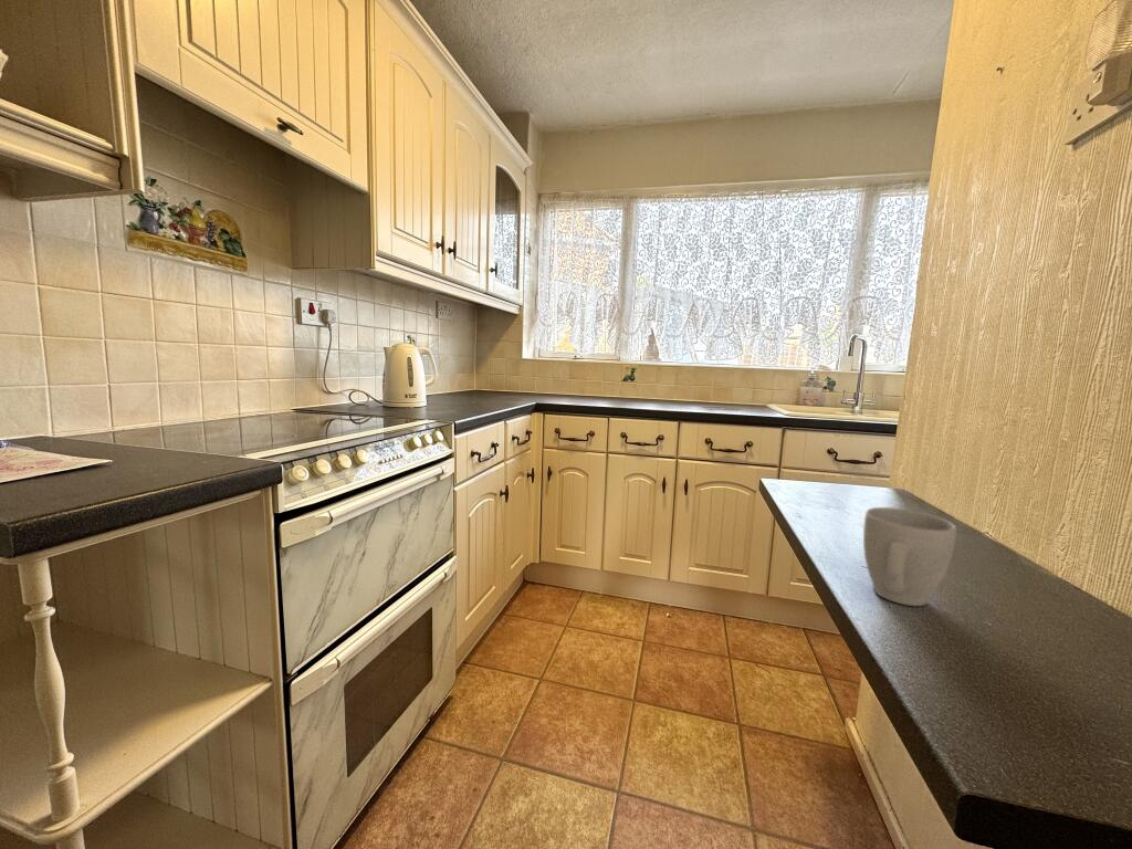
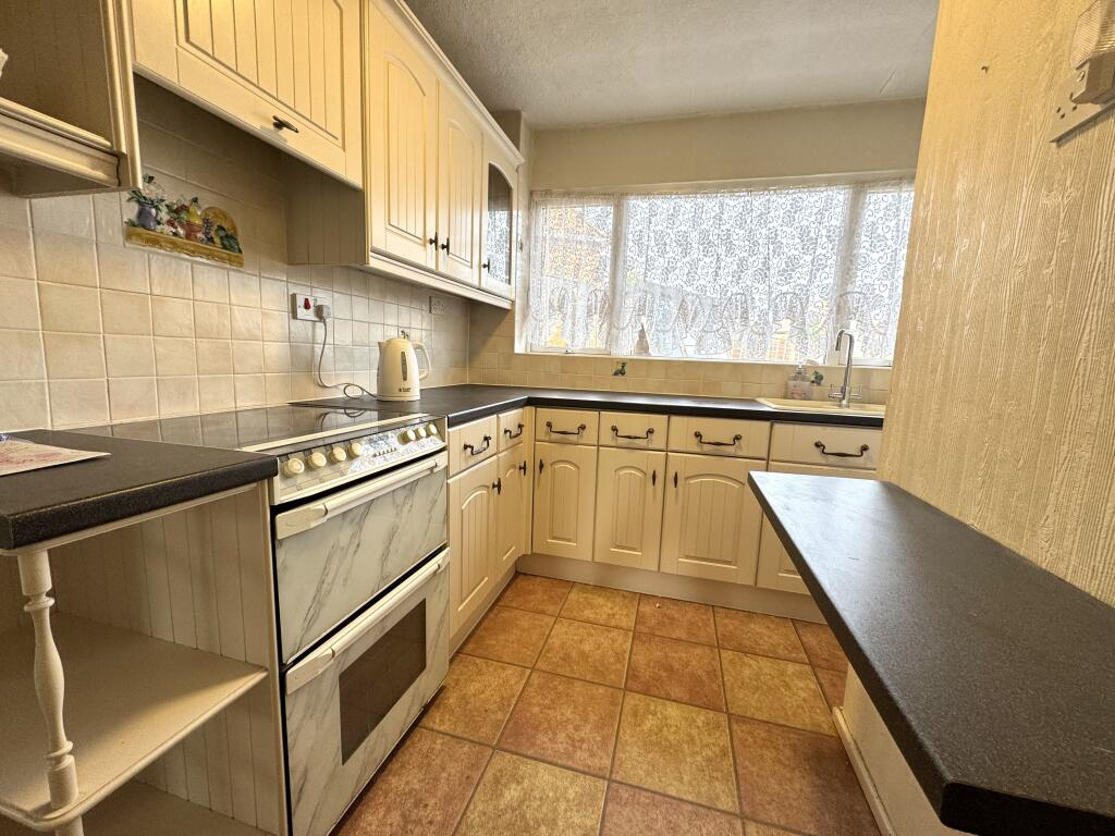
- mug (902, 560)
